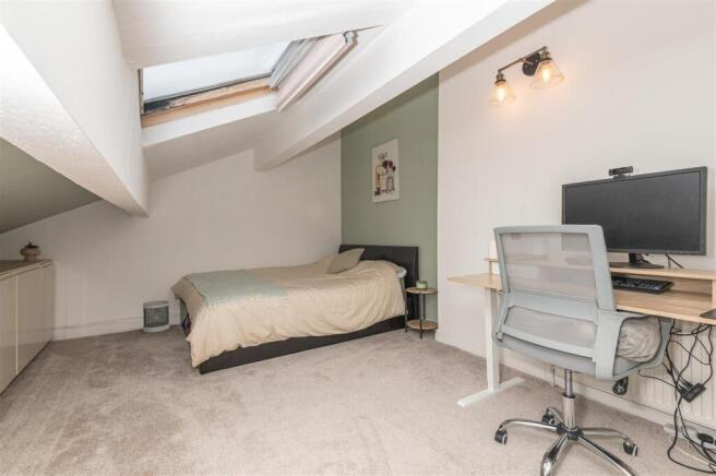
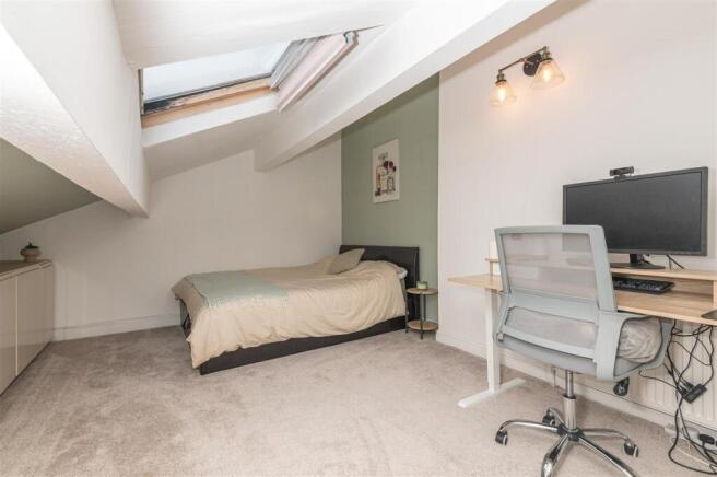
- wastebasket (156, 316)
